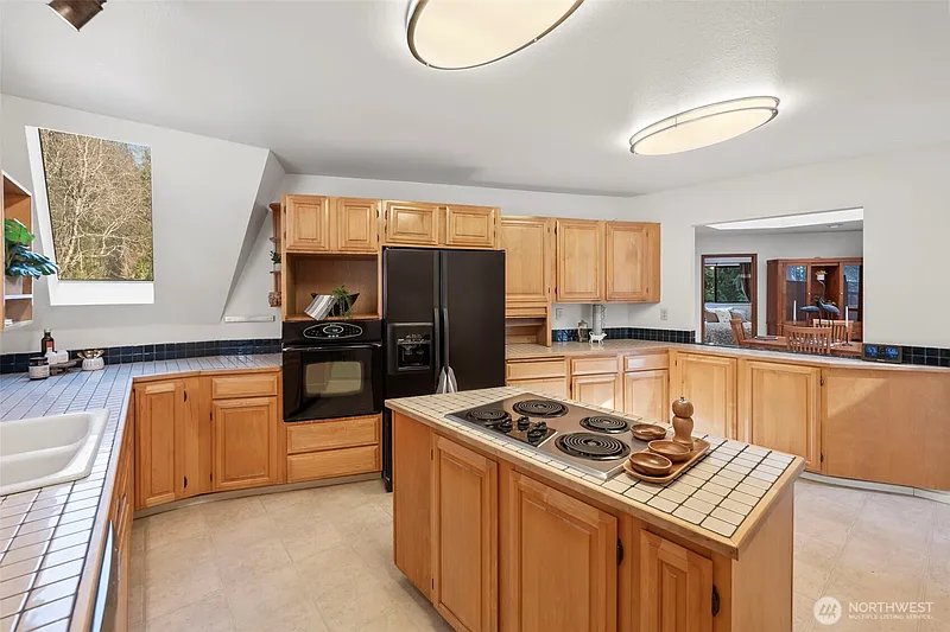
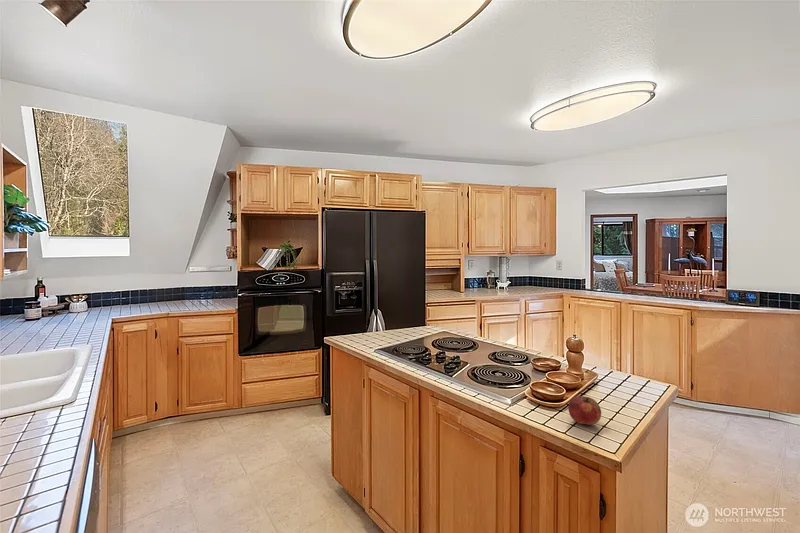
+ fruit (584, 409)
